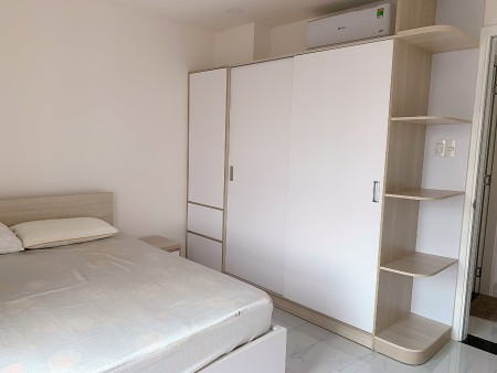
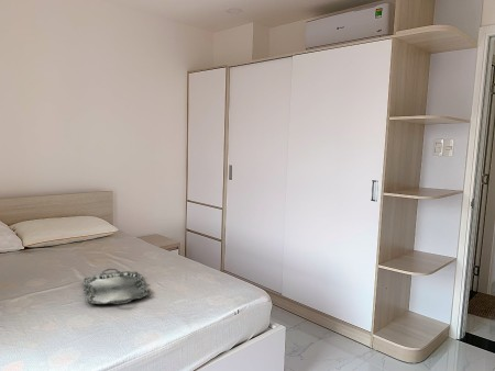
+ serving tray (116, 285)
